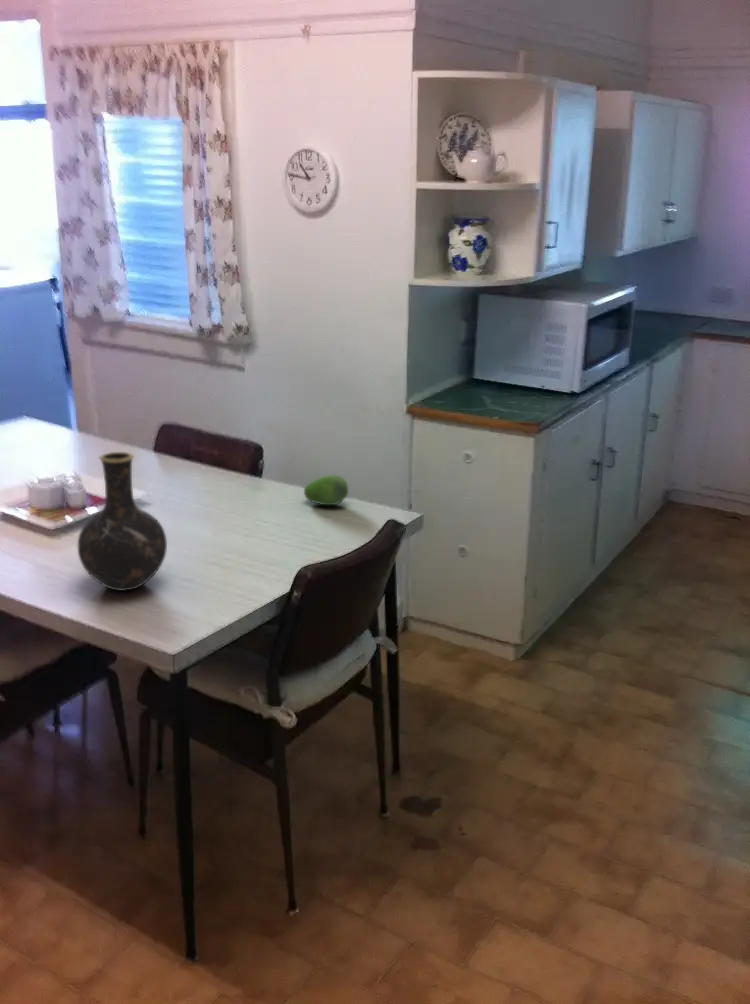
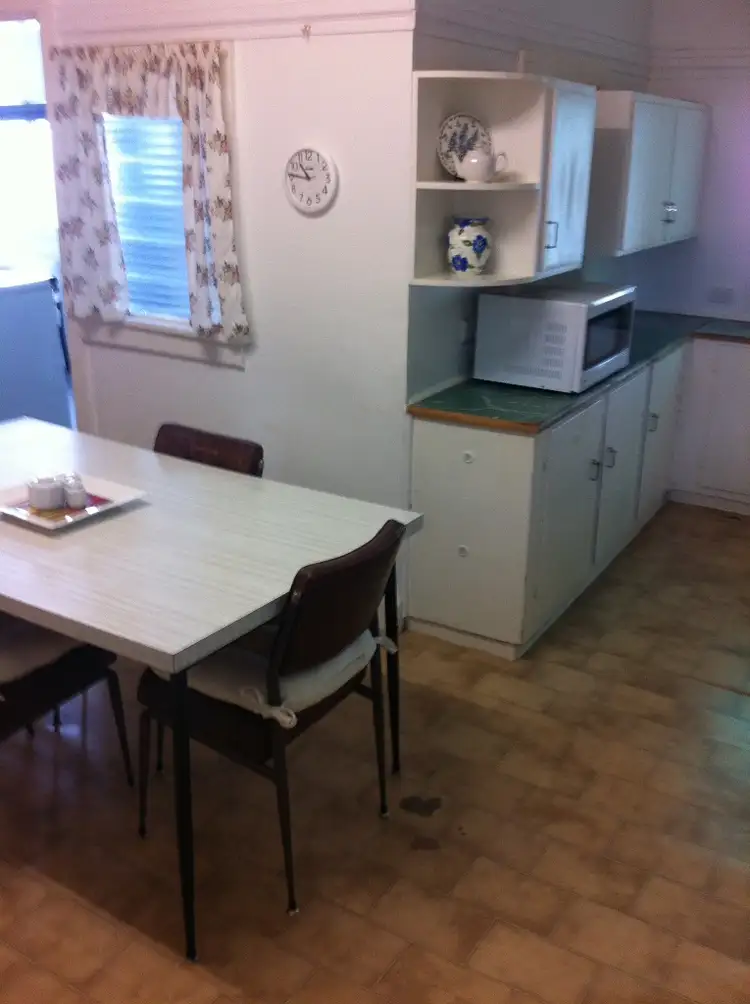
- vase (121, 521)
- fruit (326, 490)
